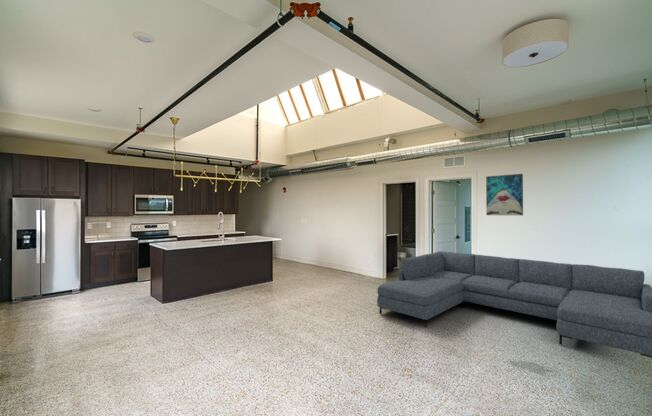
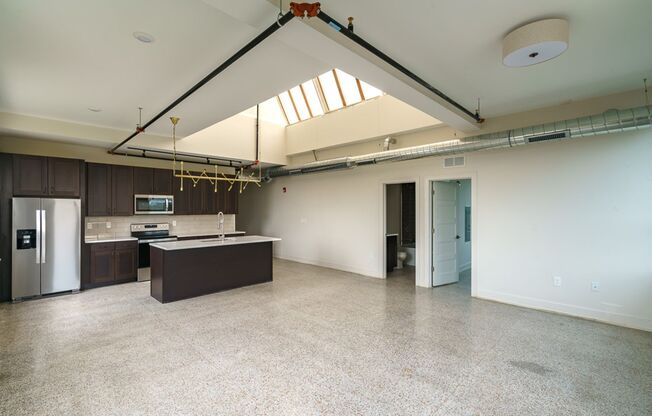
- sofa (503, 293)
- wall art (504, 195)
